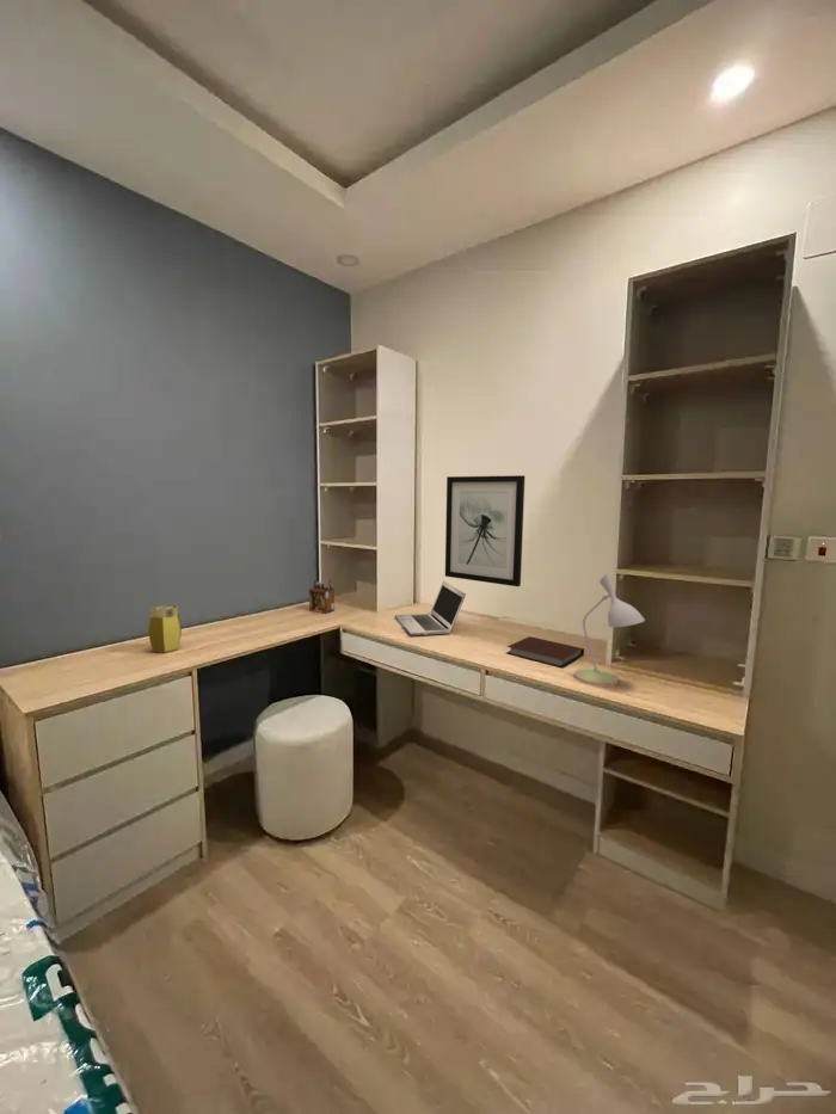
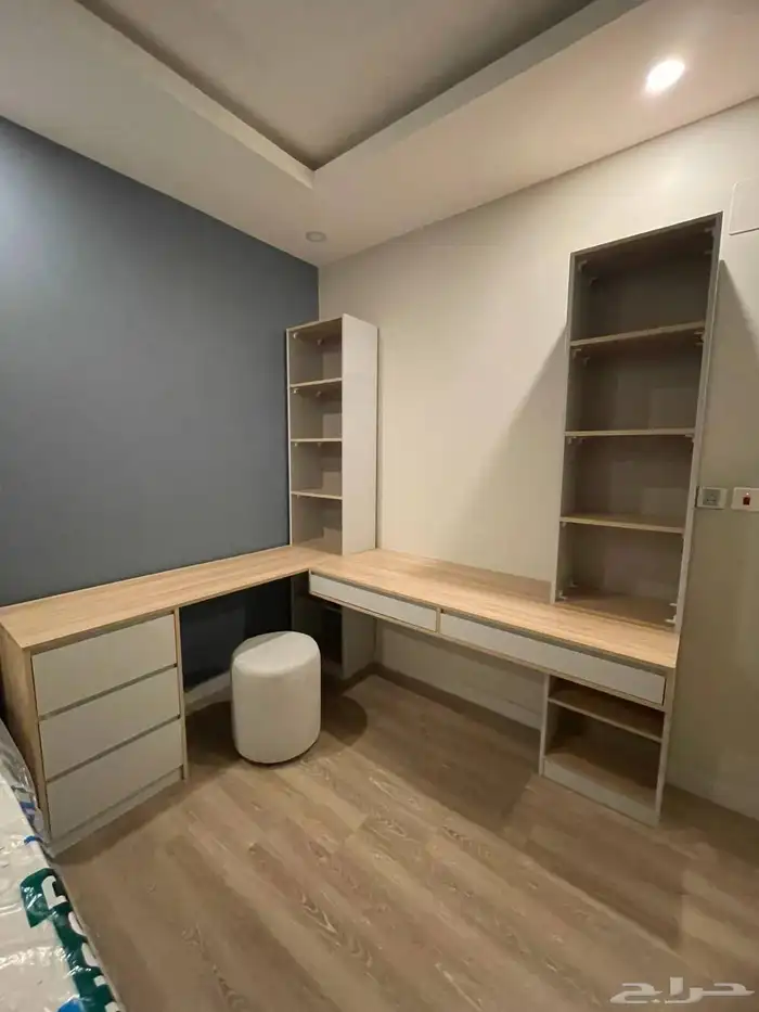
- wall art (481, 529)
- laptop (432, 607)
- desk lamp (609, 626)
- jar (165, 628)
- desk organizer (321, 595)
- notebook (545, 650)
